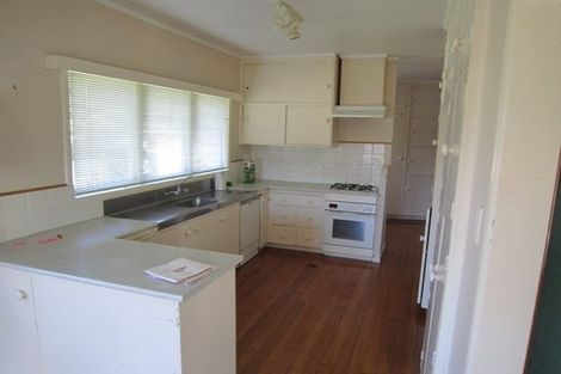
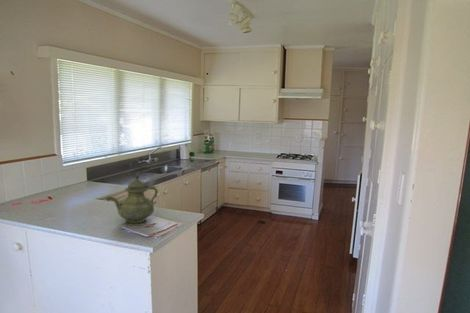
+ teapot (133, 196)
